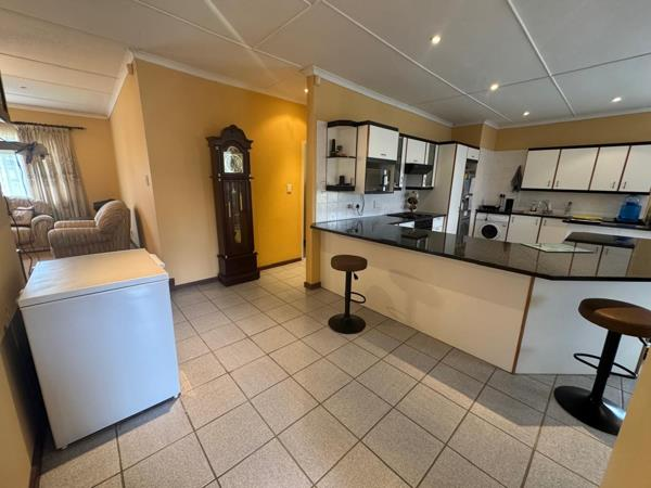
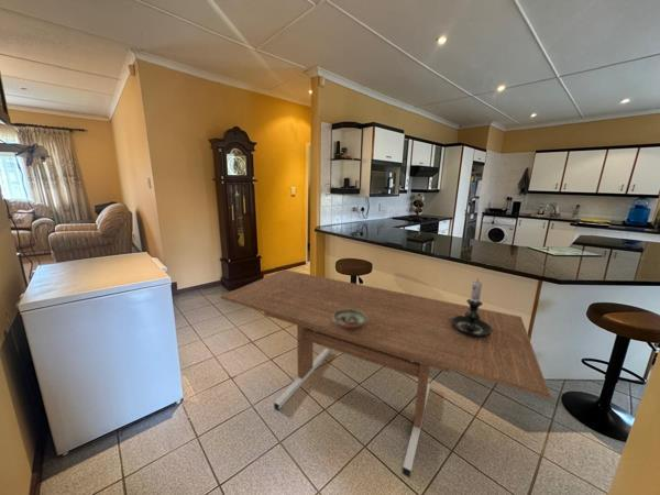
+ decorative bowl (350, 320)
+ dining table (359, 353)
+ candle holder (473, 304)
